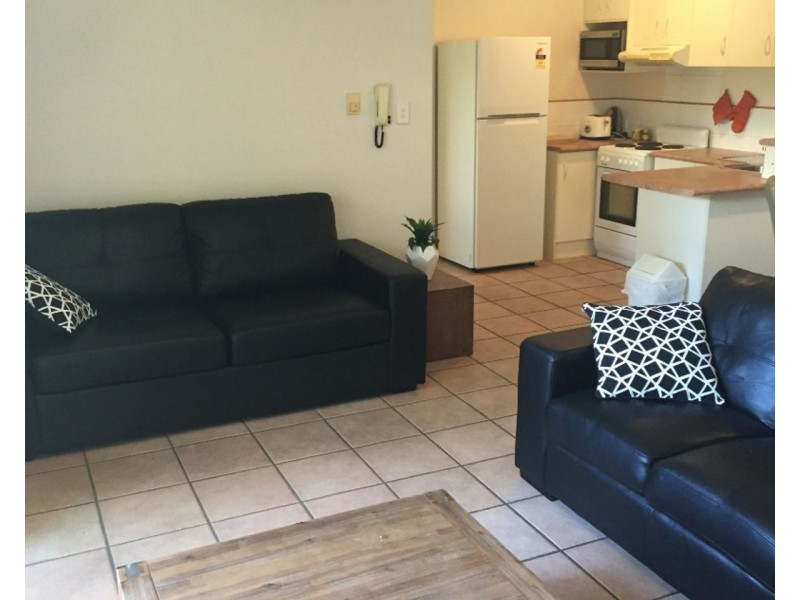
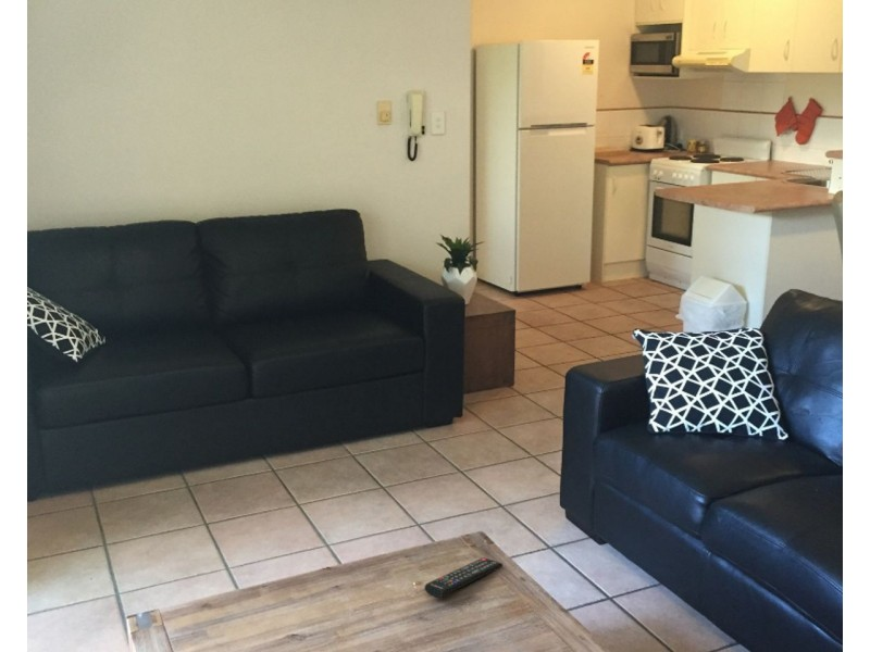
+ remote control (464, 576)
